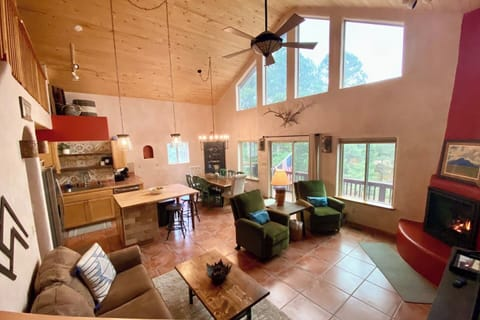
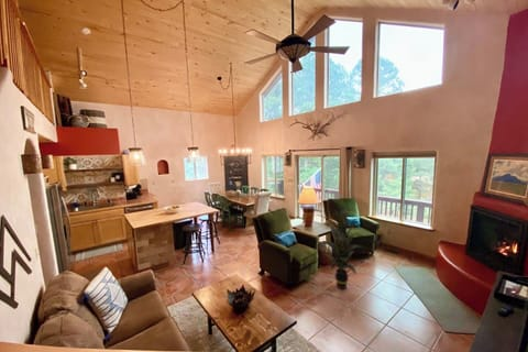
+ indoor plant (338, 248)
